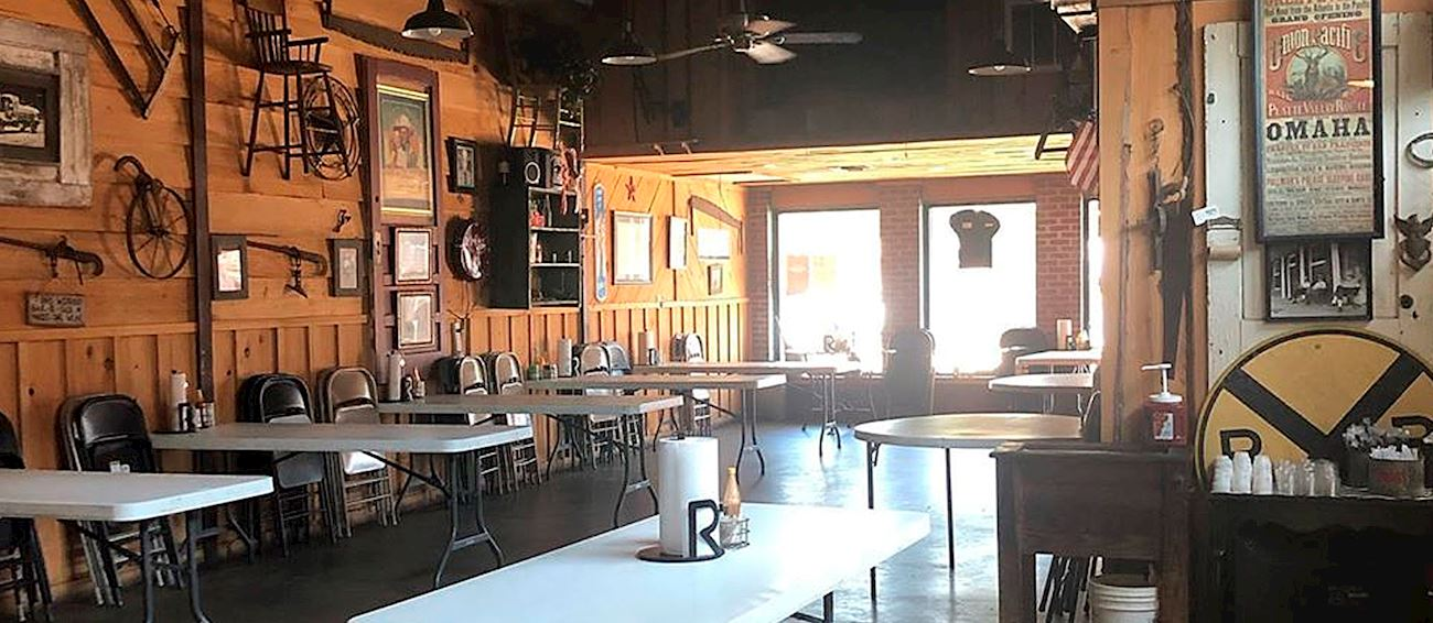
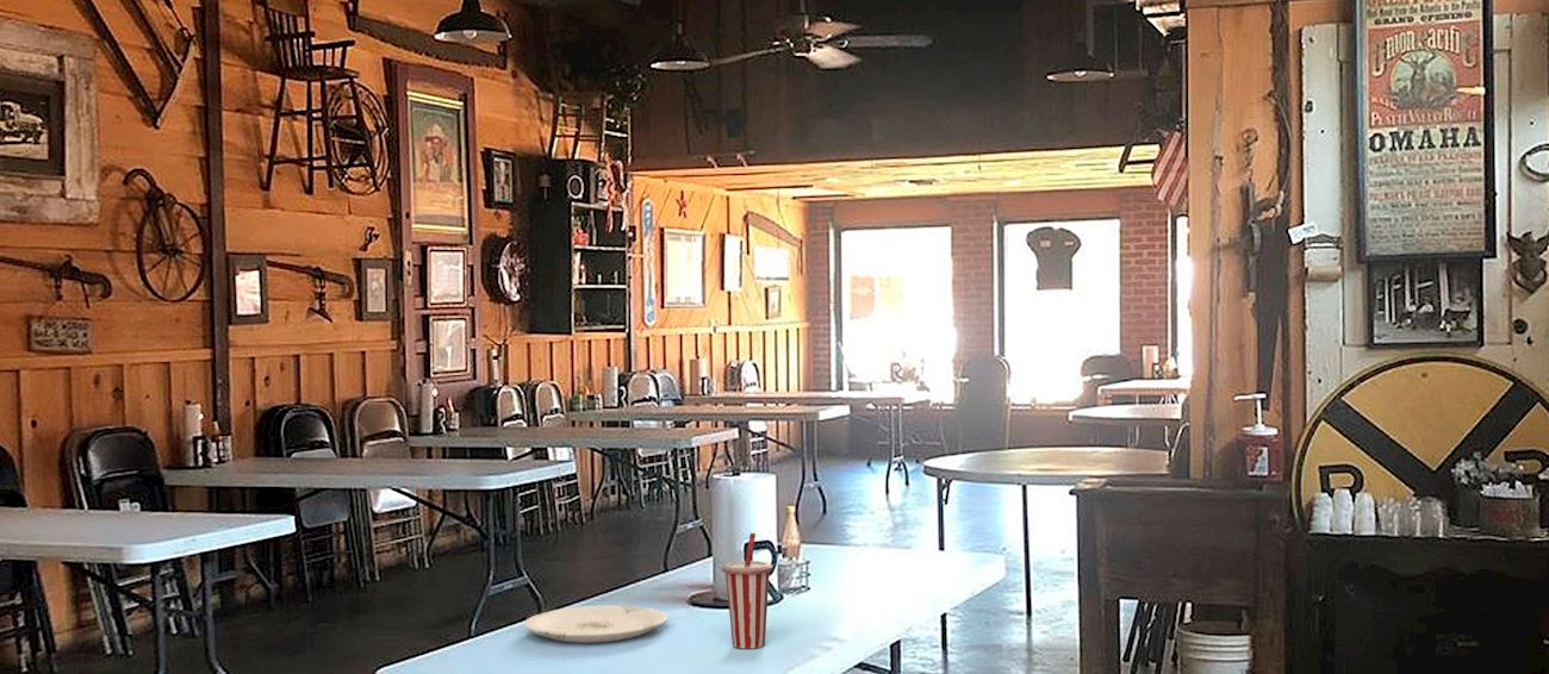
+ cup with straw (747, 588)
+ plate (596, 624)
